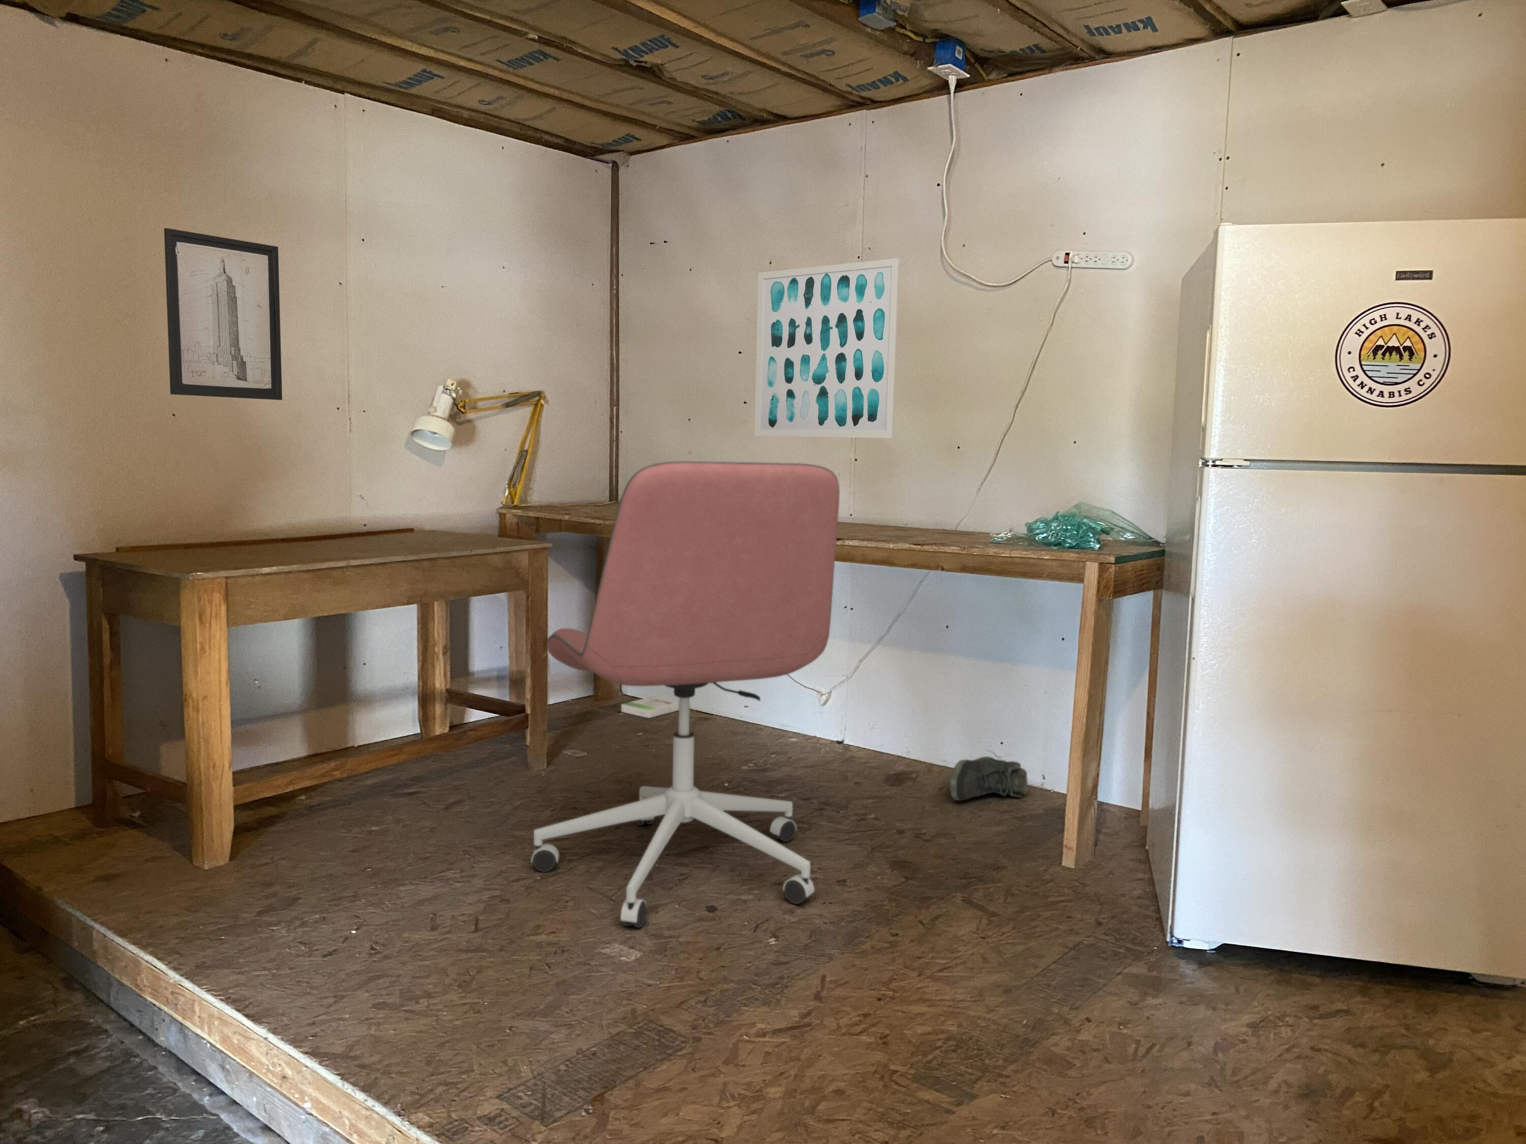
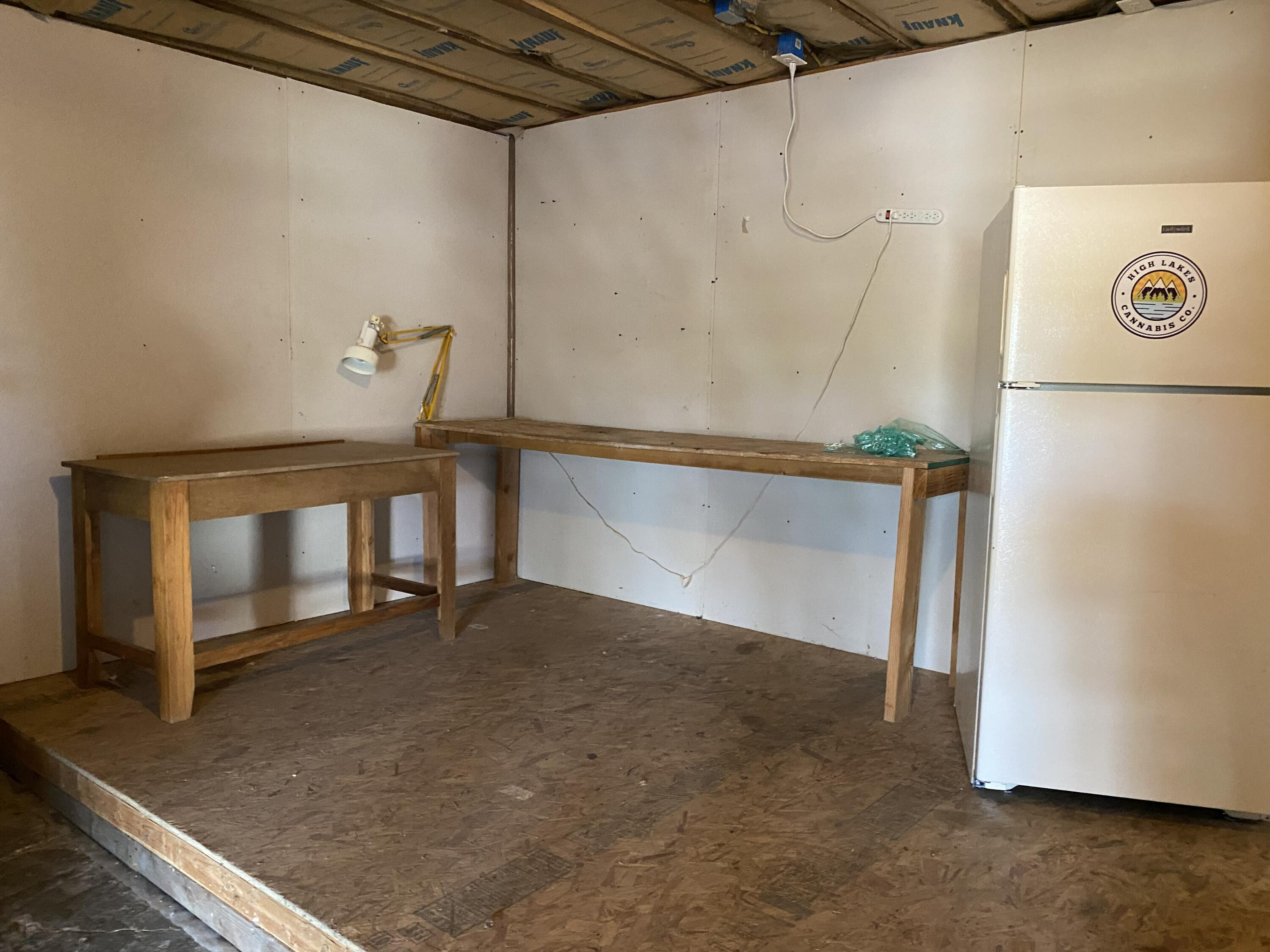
- sneaker (991, 779)
- wall art (823, 352)
- box (652, 707)
- wall art (226, 317)
- office chair (686, 669)
